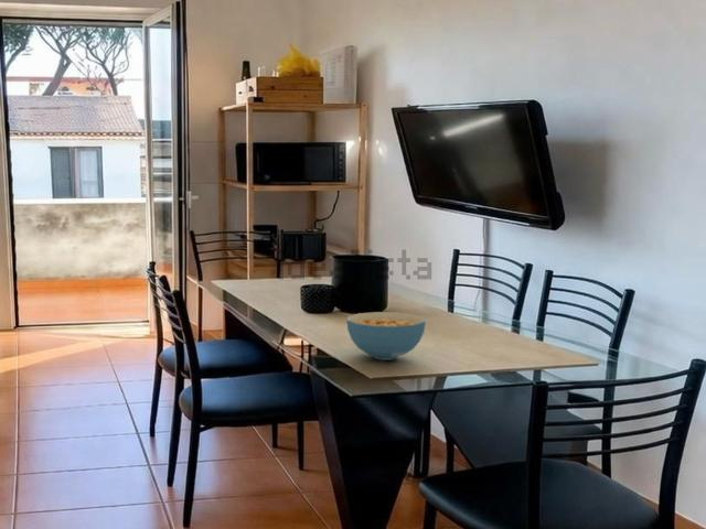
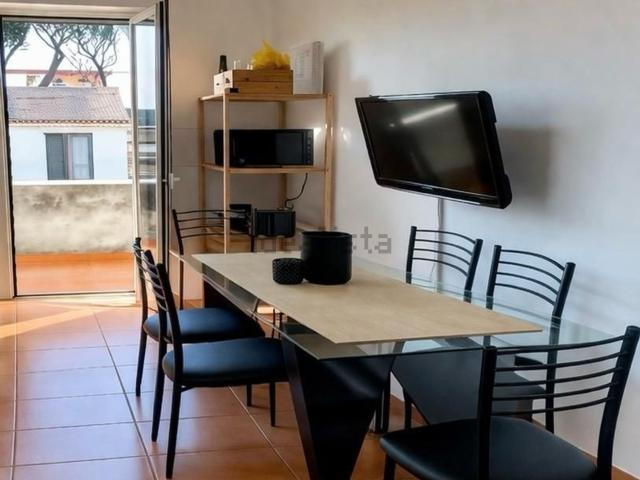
- cereal bowl (385, 337)
